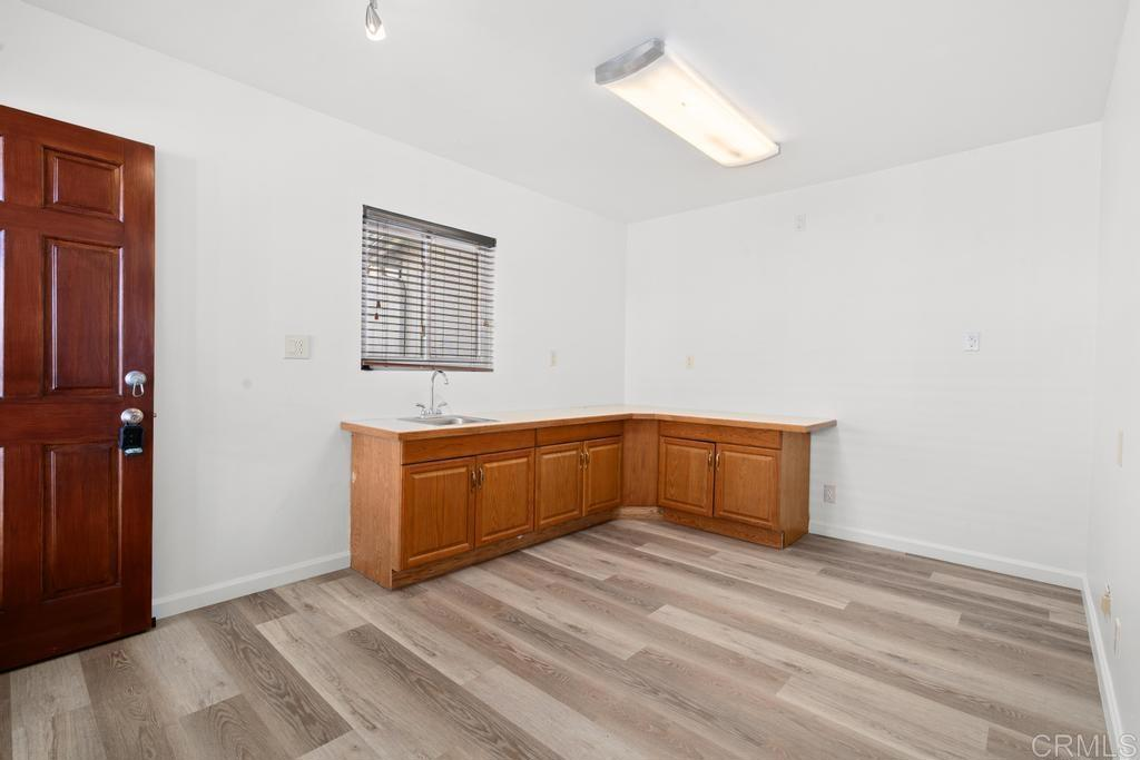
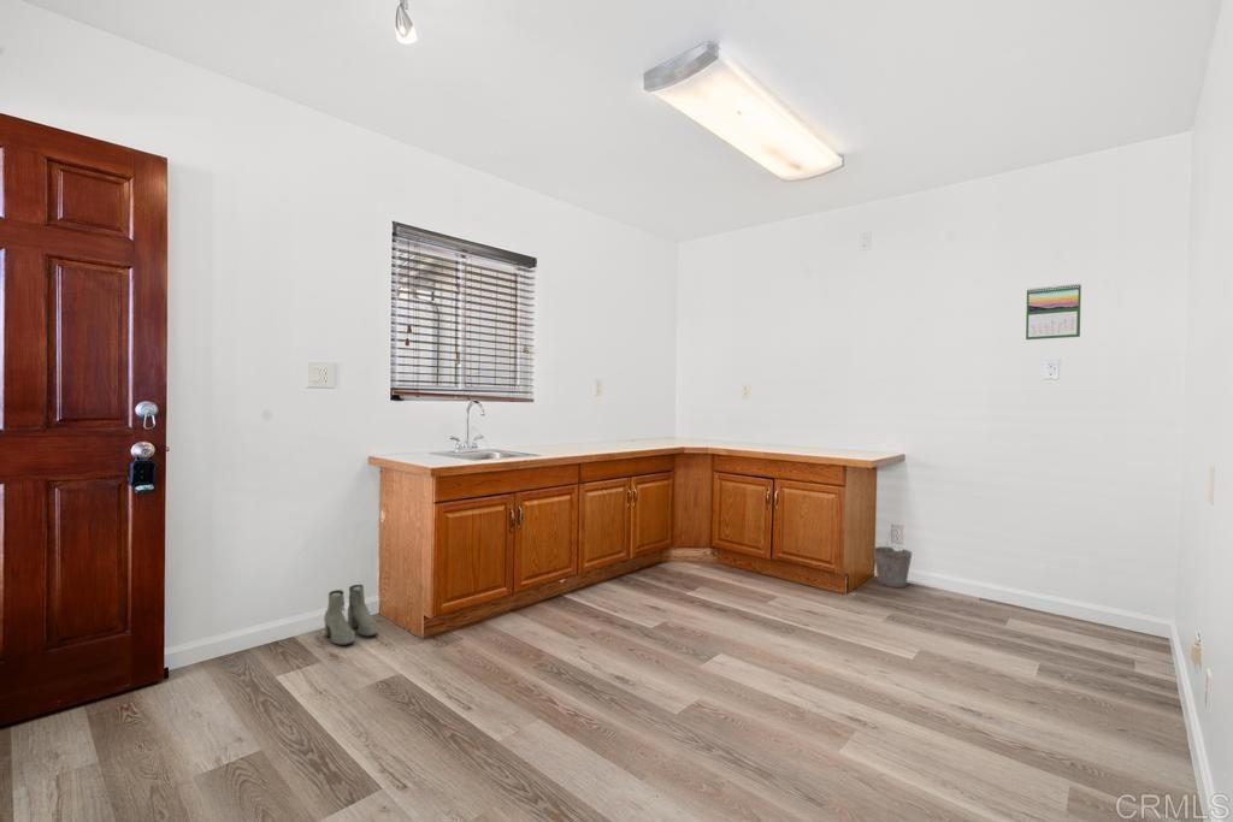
+ calendar (1052, 312)
+ boots (350, 613)
+ bucket (892, 556)
